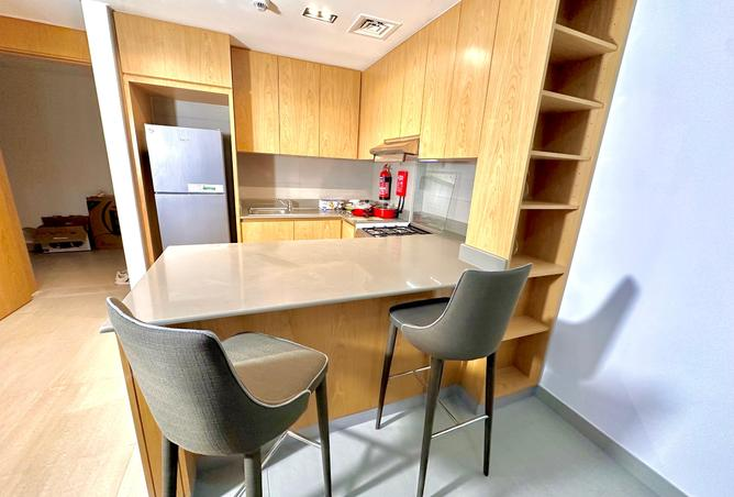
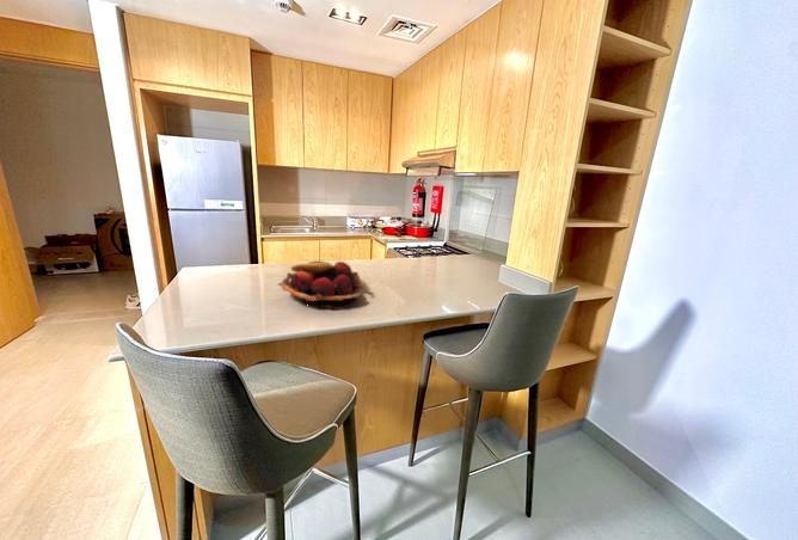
+ fruit basket (324, 281)
